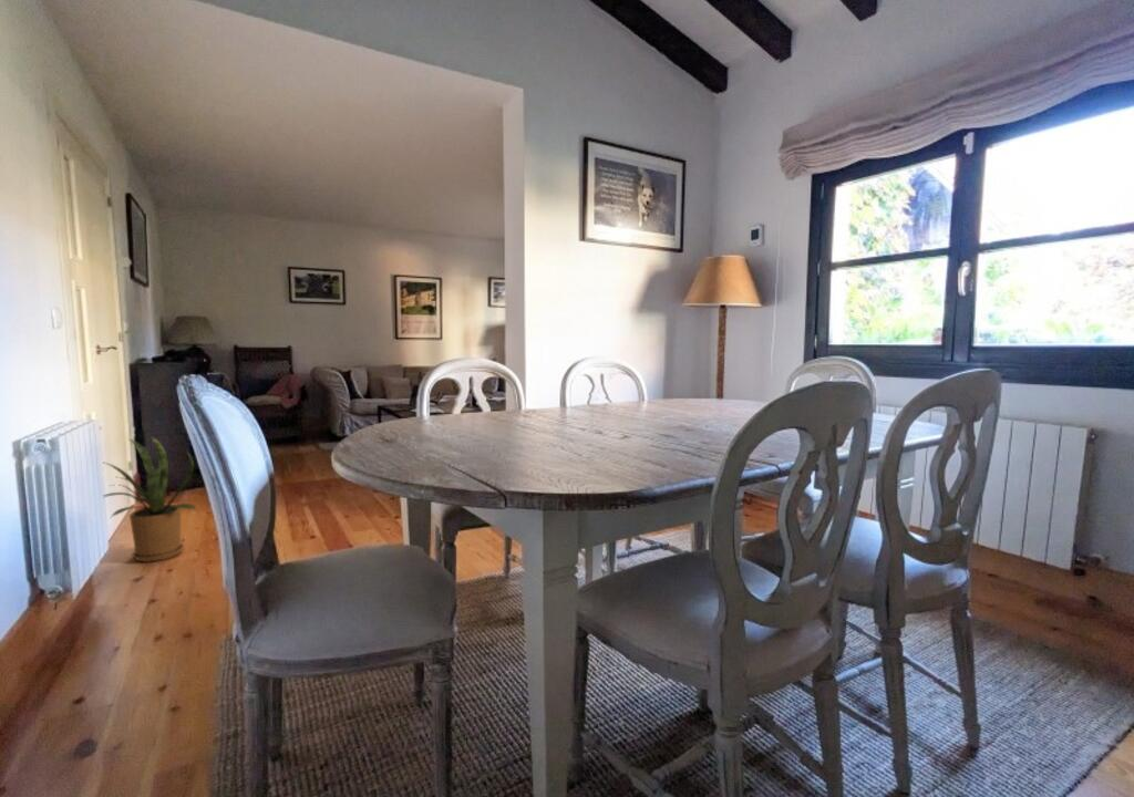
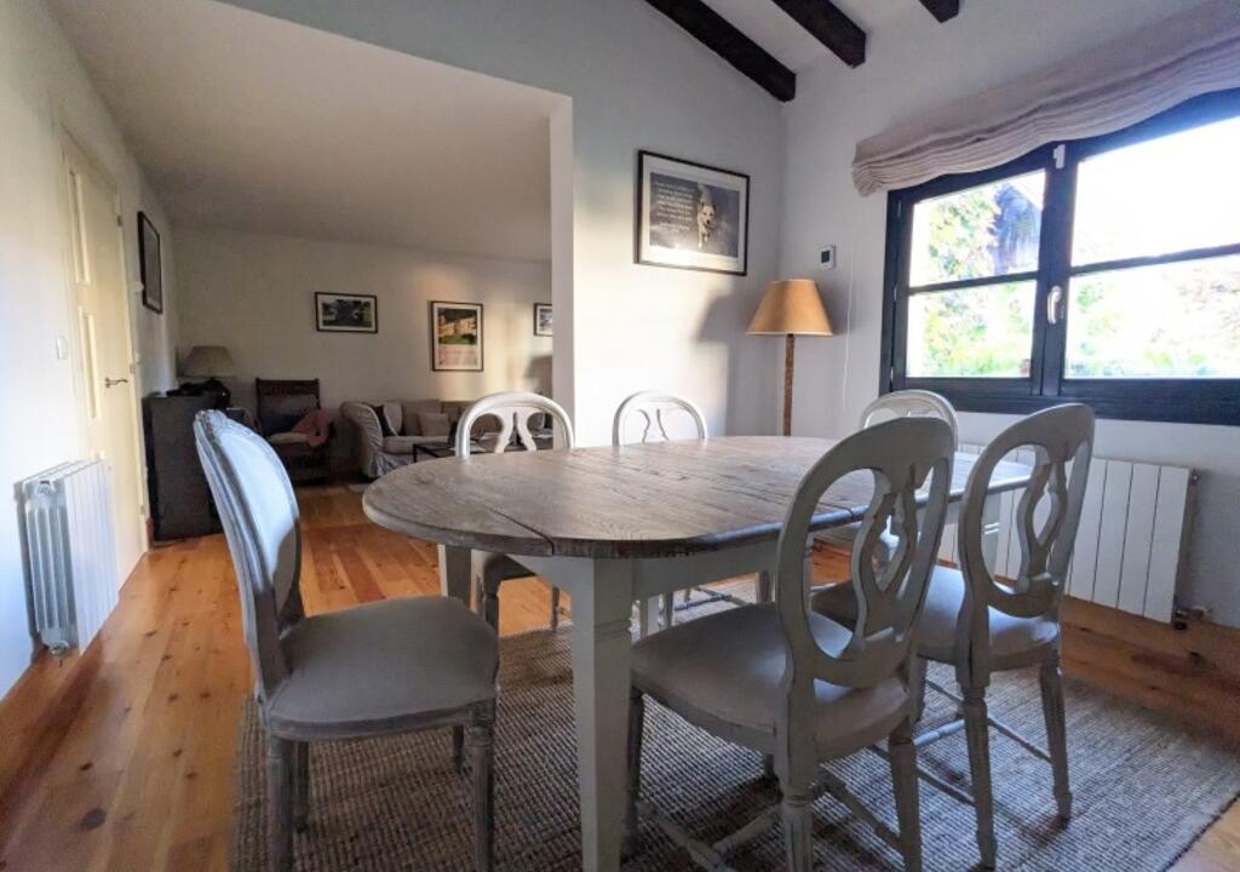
- house plant (145, 500)
